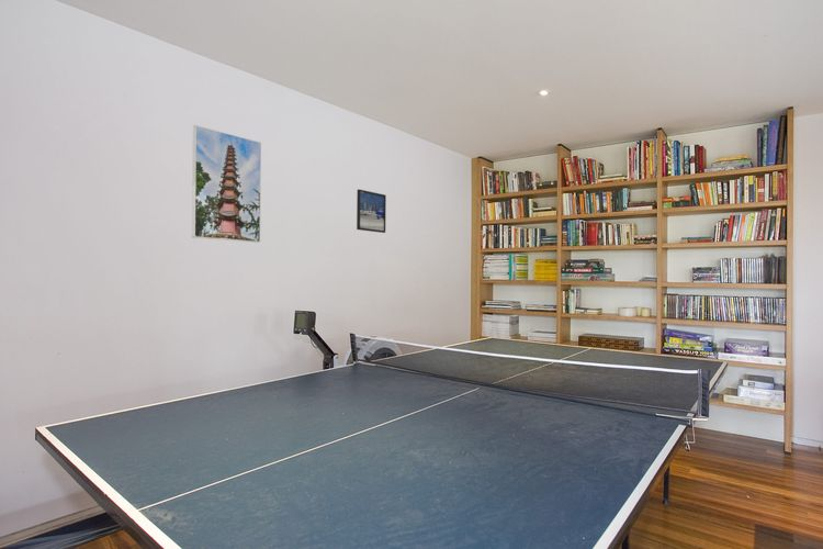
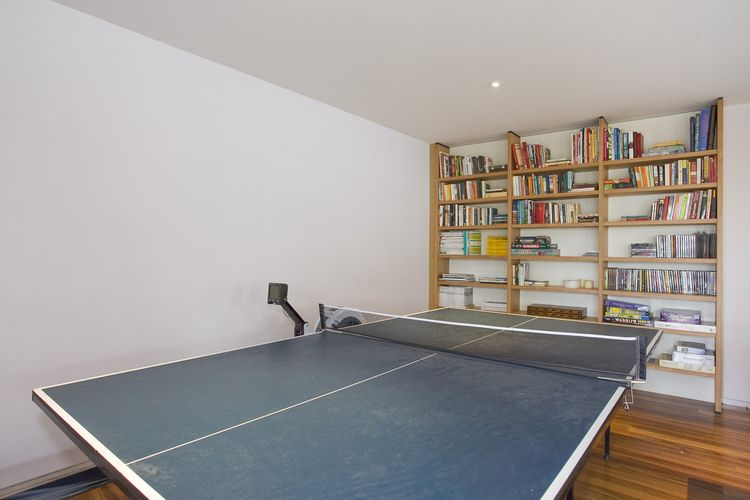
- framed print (371, 211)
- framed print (228, 187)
